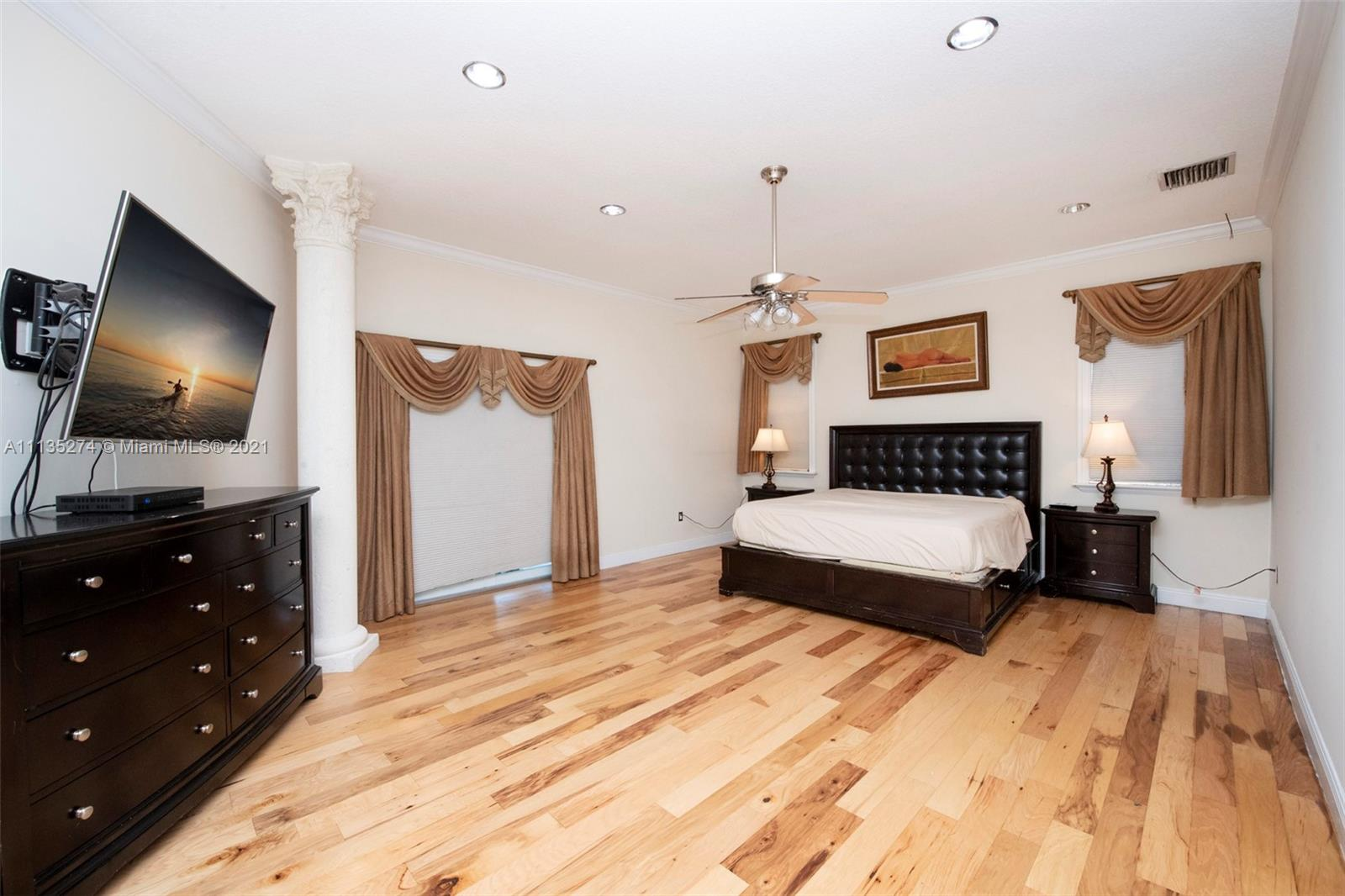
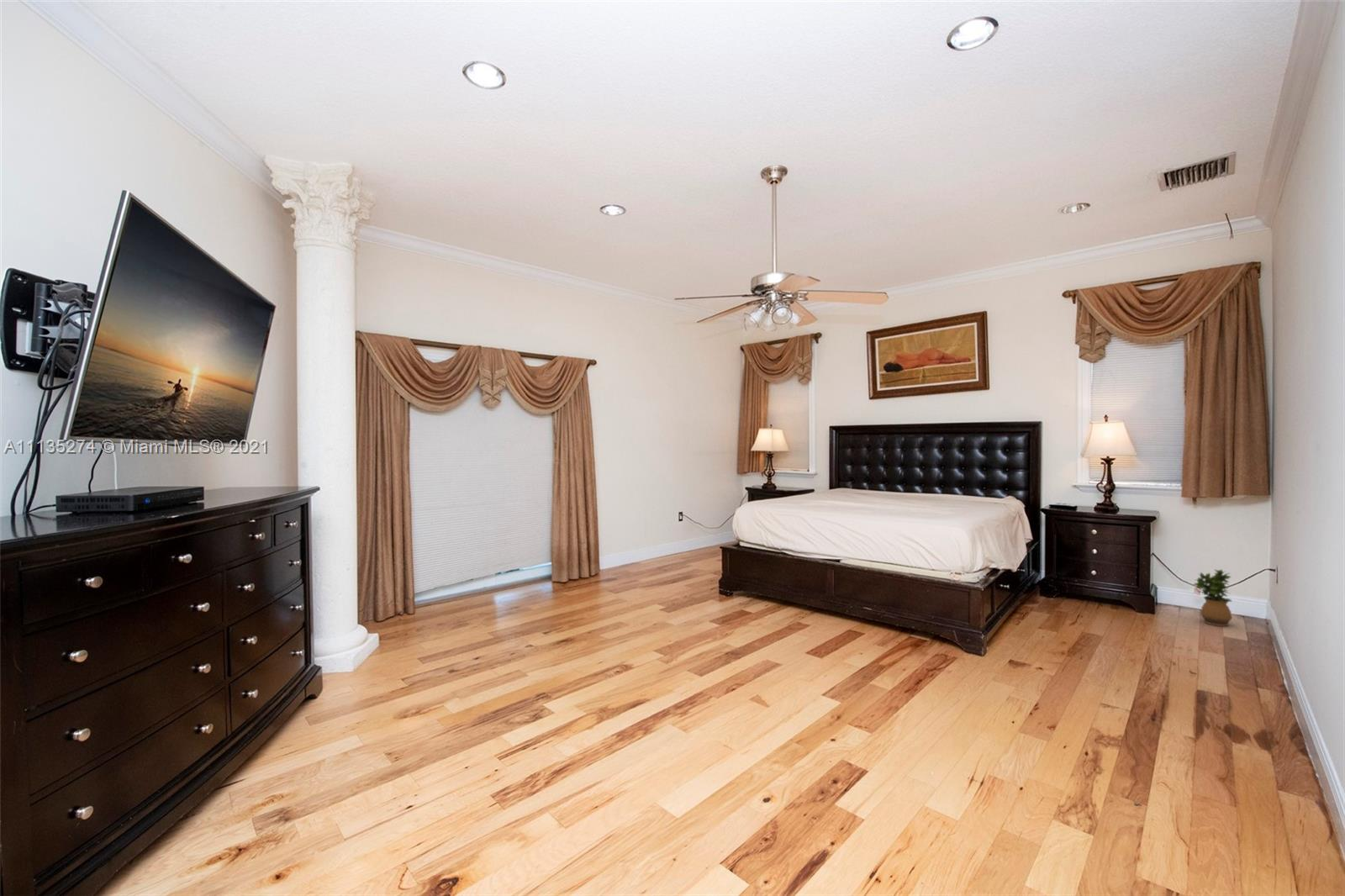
+ potted plant (1212, 595)
